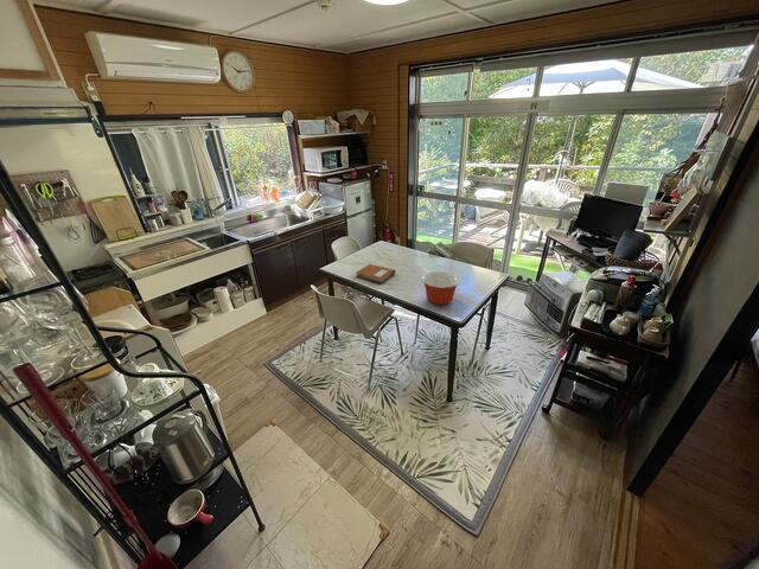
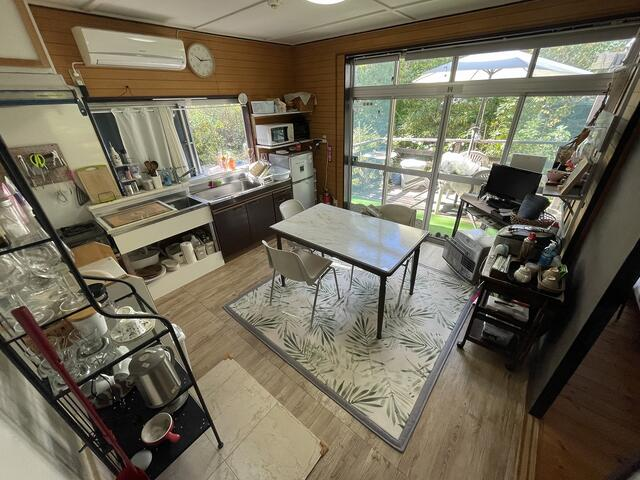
- mixing bowl (440, 289)
- notebook (376, 273)
